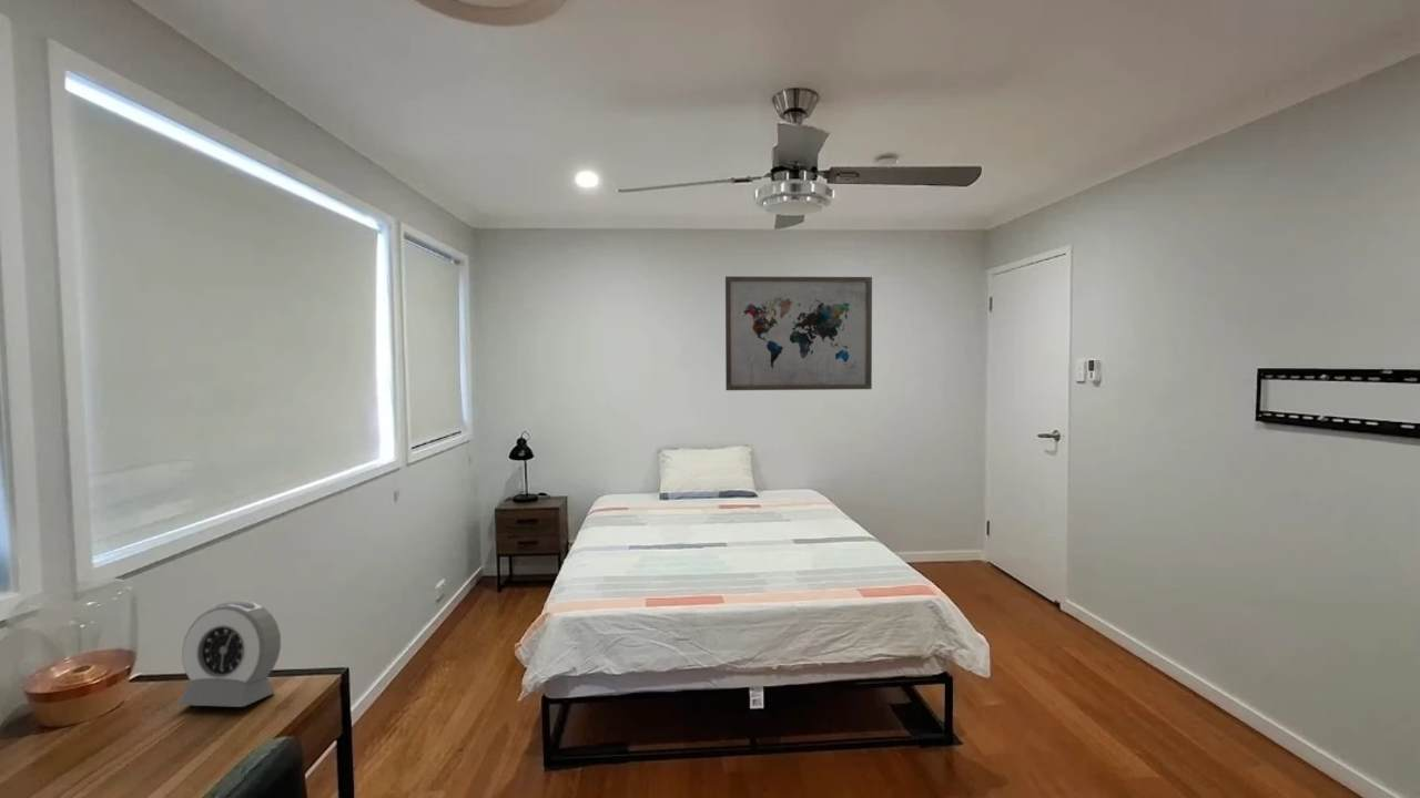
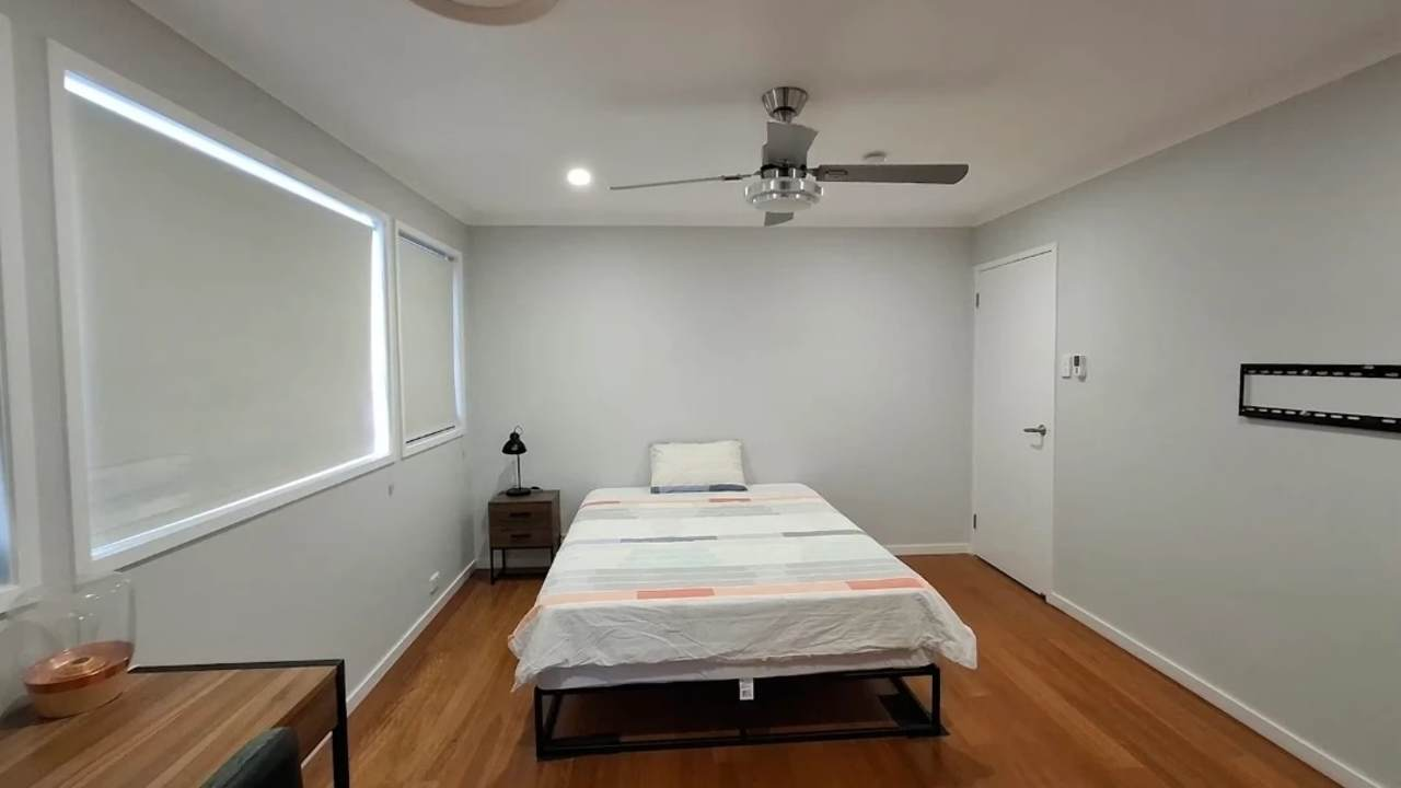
- alarm clock (227, 653)
- wall art (799, 332)
